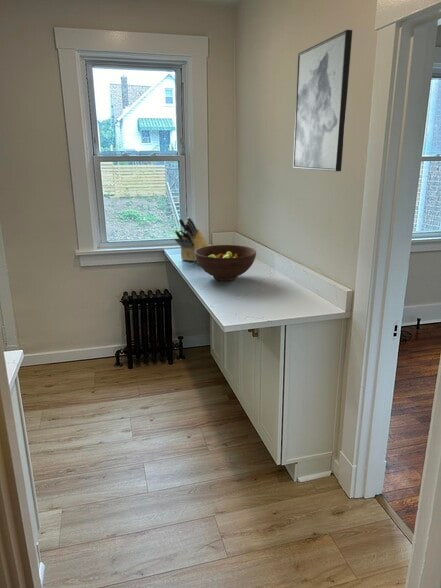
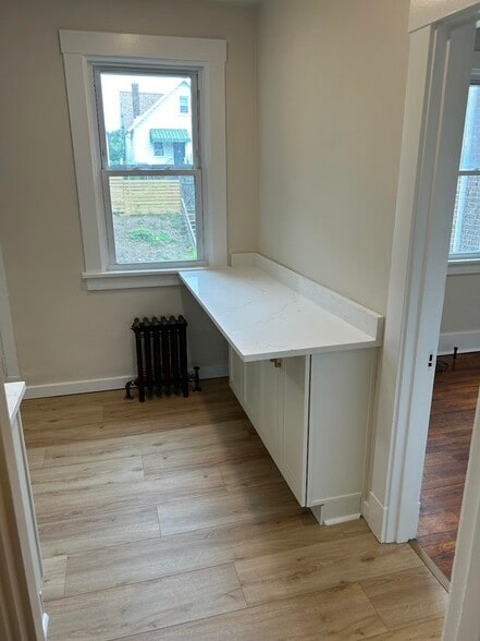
- fruit bowl (225, 264)
- wall art (318, 108)
- knife block (192, 237)
